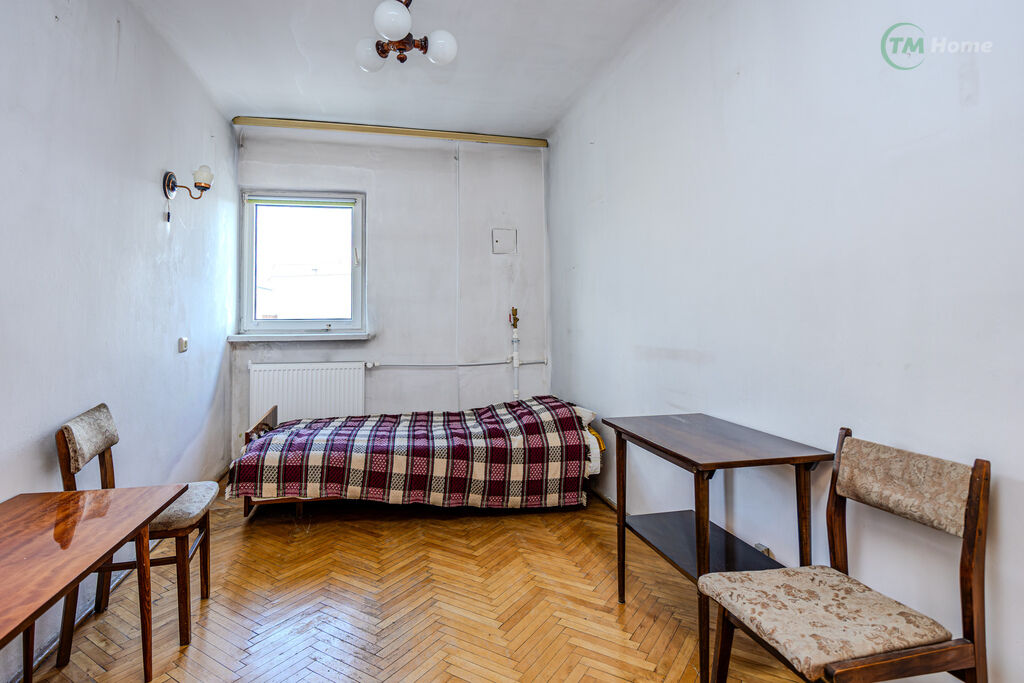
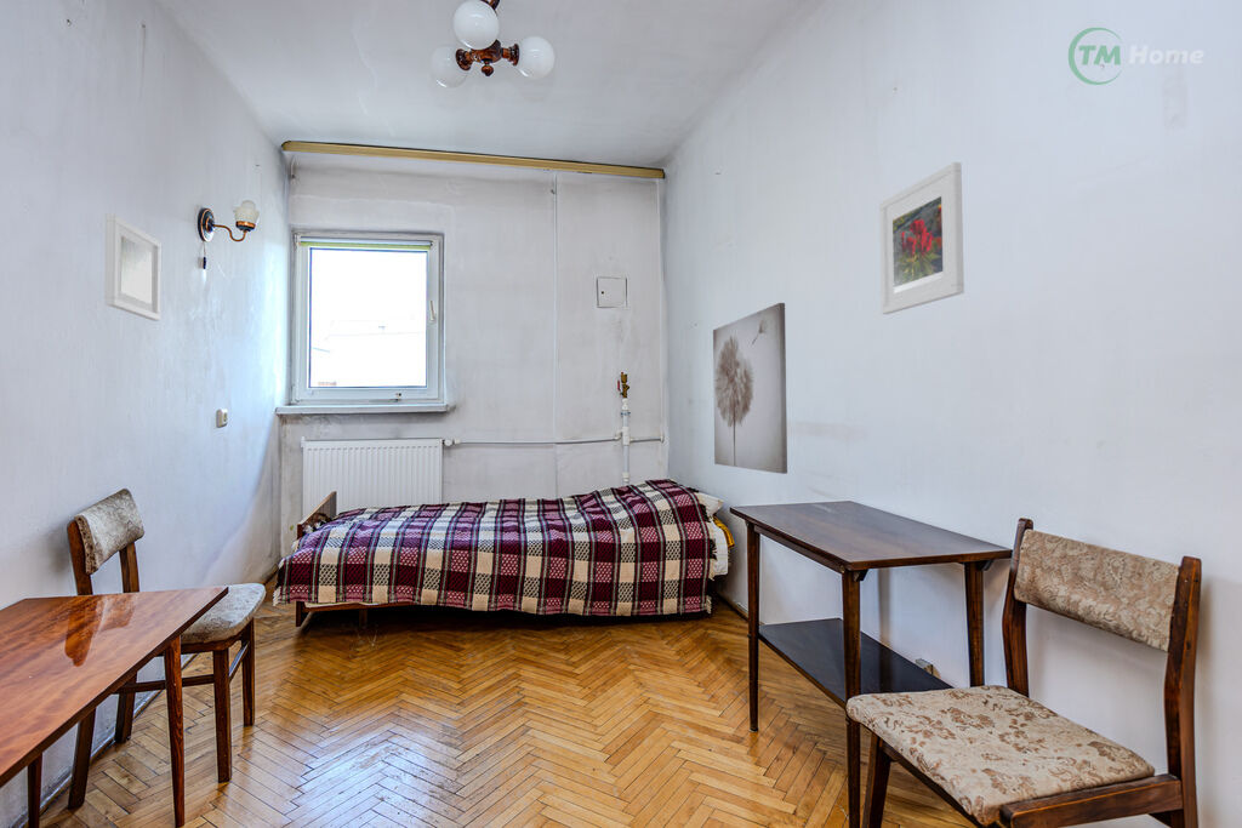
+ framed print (135, 270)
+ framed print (917, 244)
+ wall art (745, 393)
